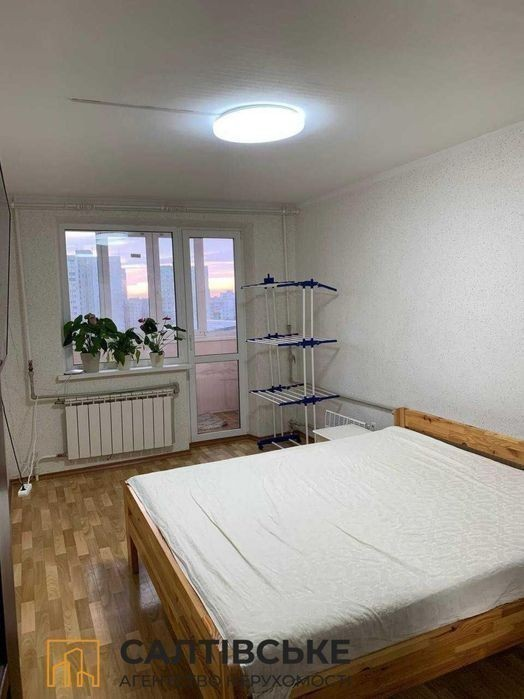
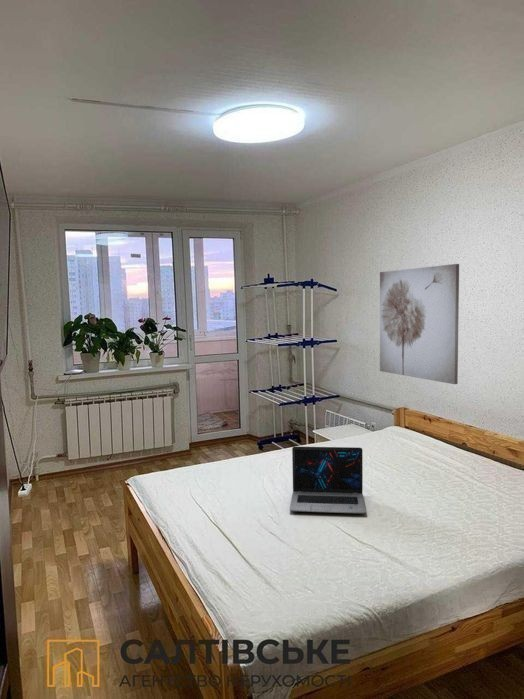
+ laptop (327, 479)
+ wall art (415, 323)
